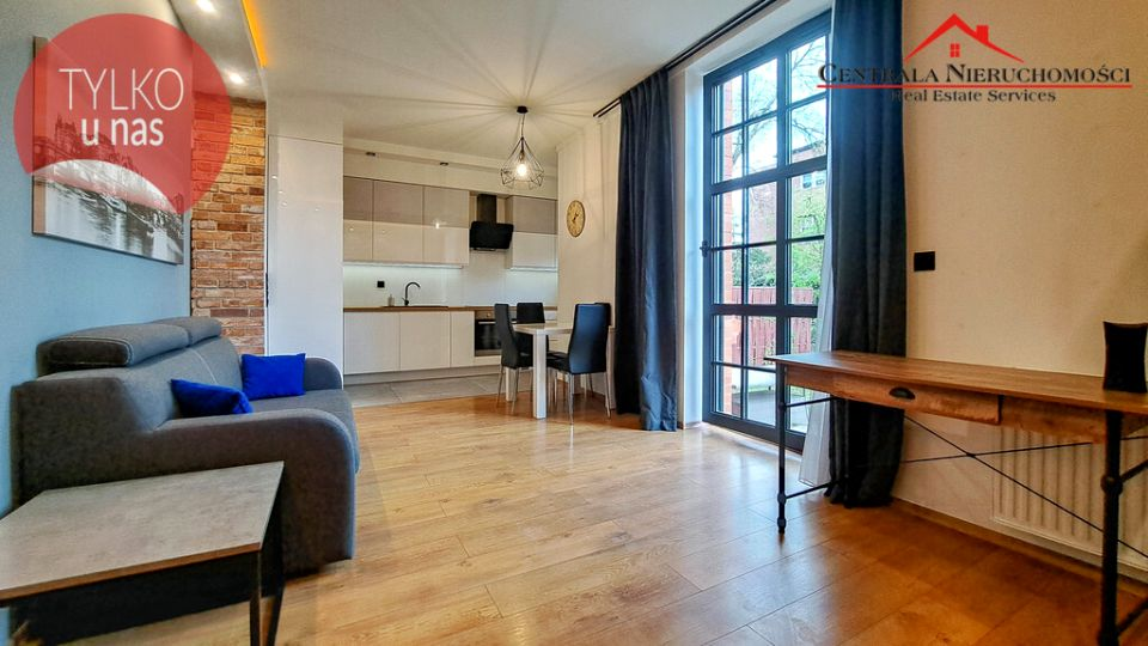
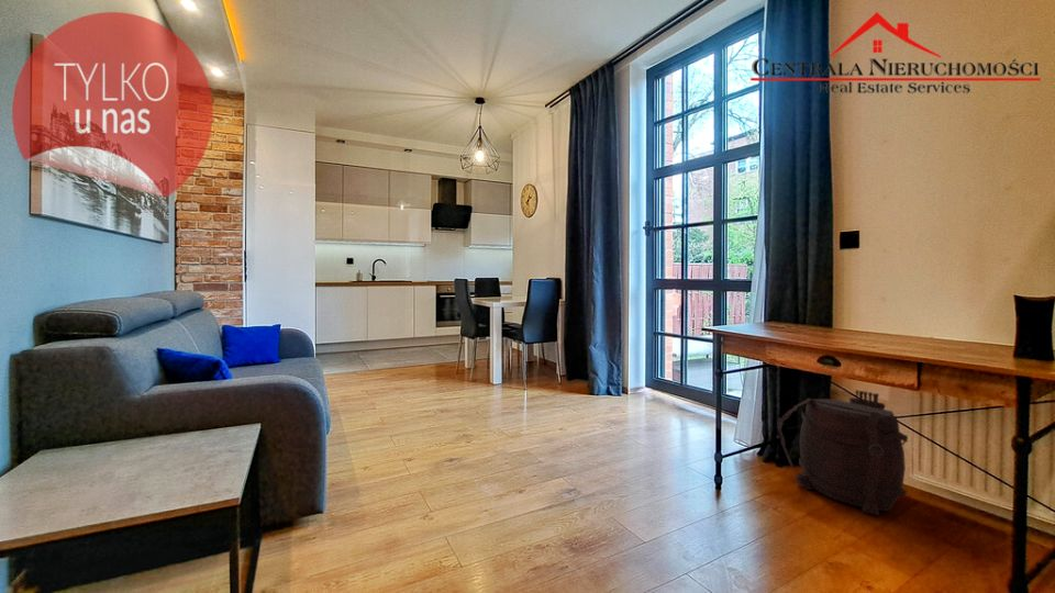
+ backpack (847, 445)
